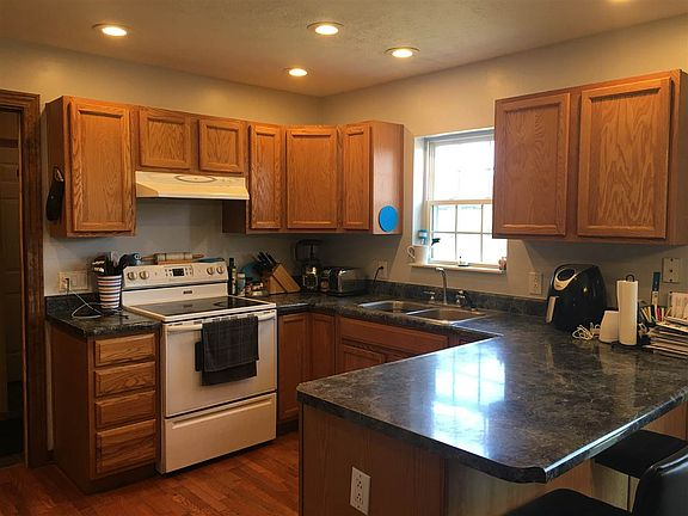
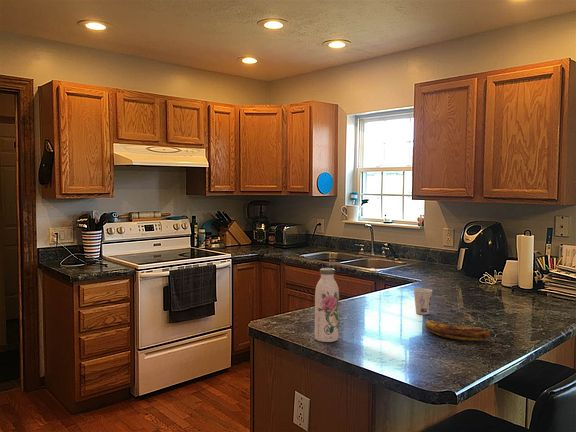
+ water bottle (326, 303)
+ banana (453, 328)
+ cup (422, 301)
